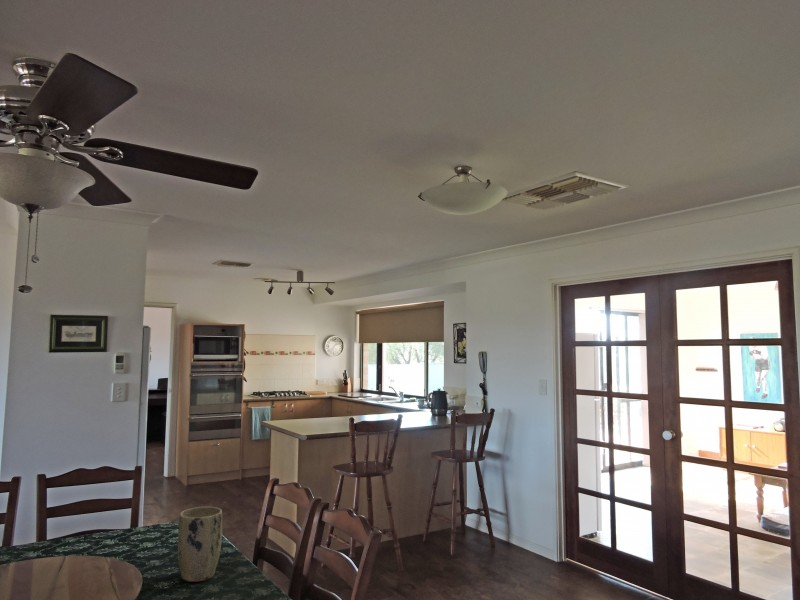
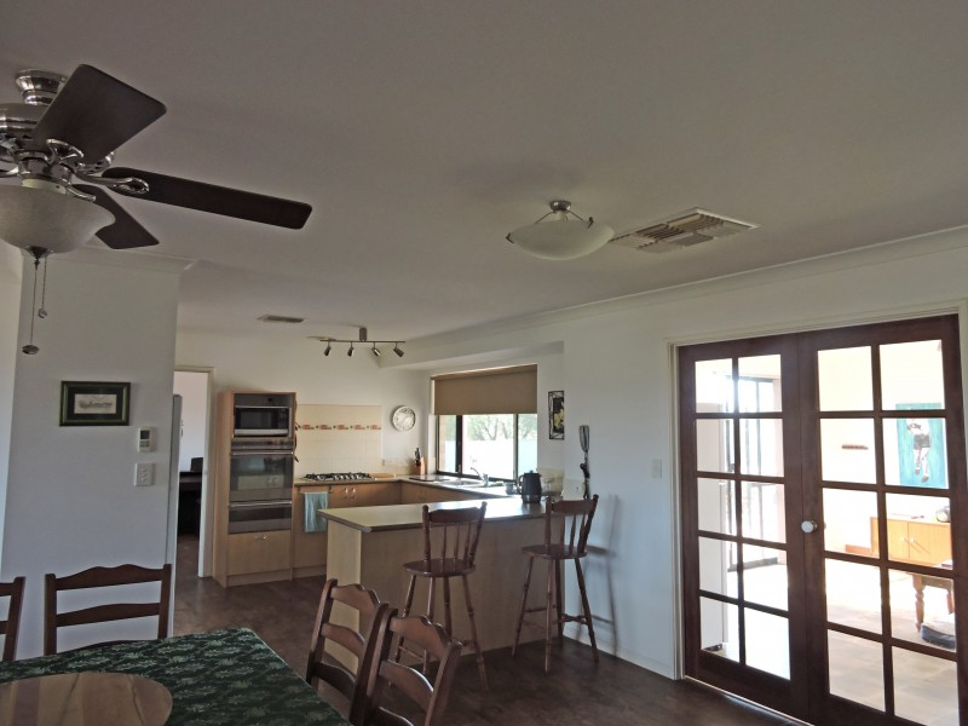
- plant pot (199, 543)
